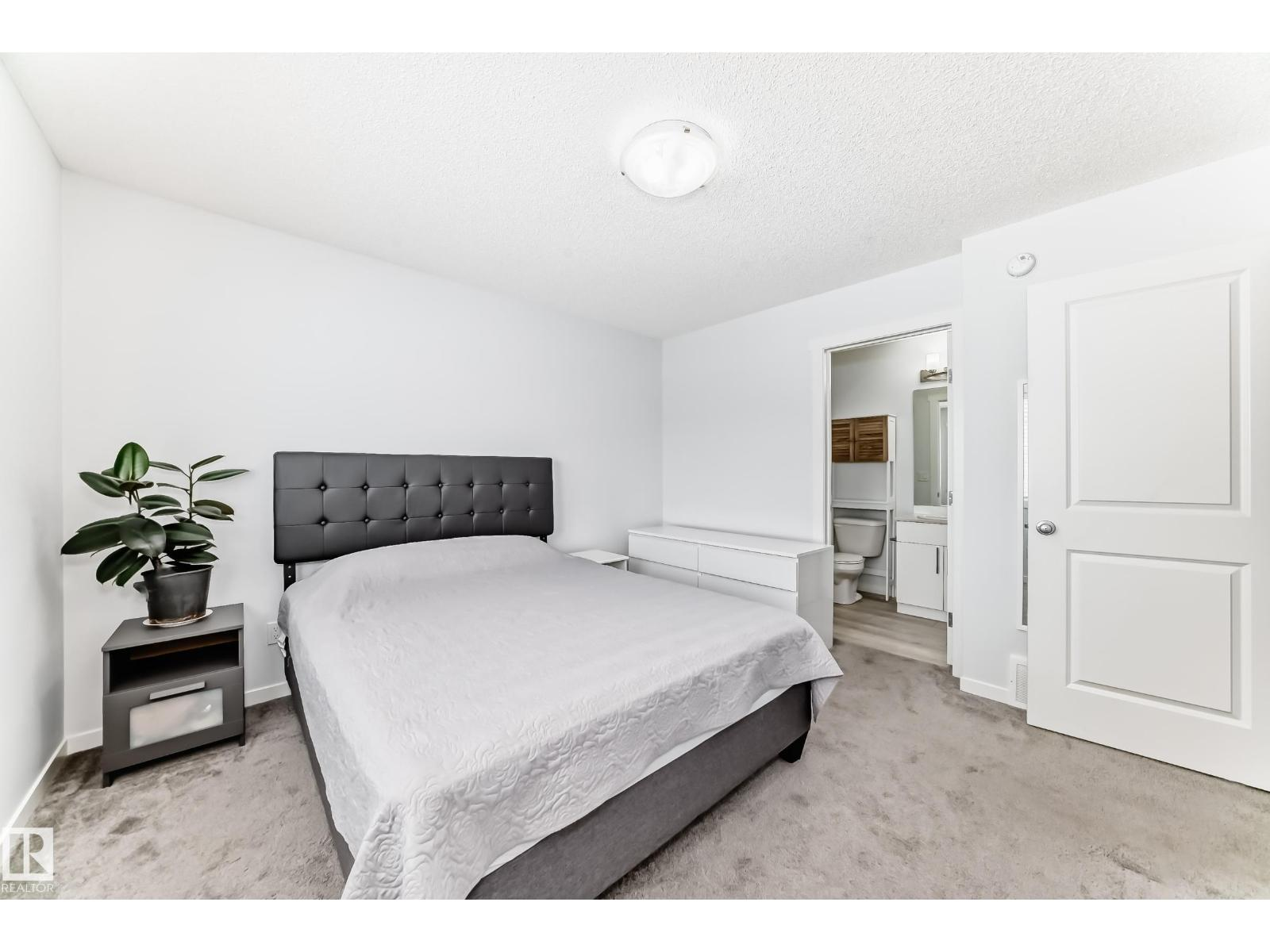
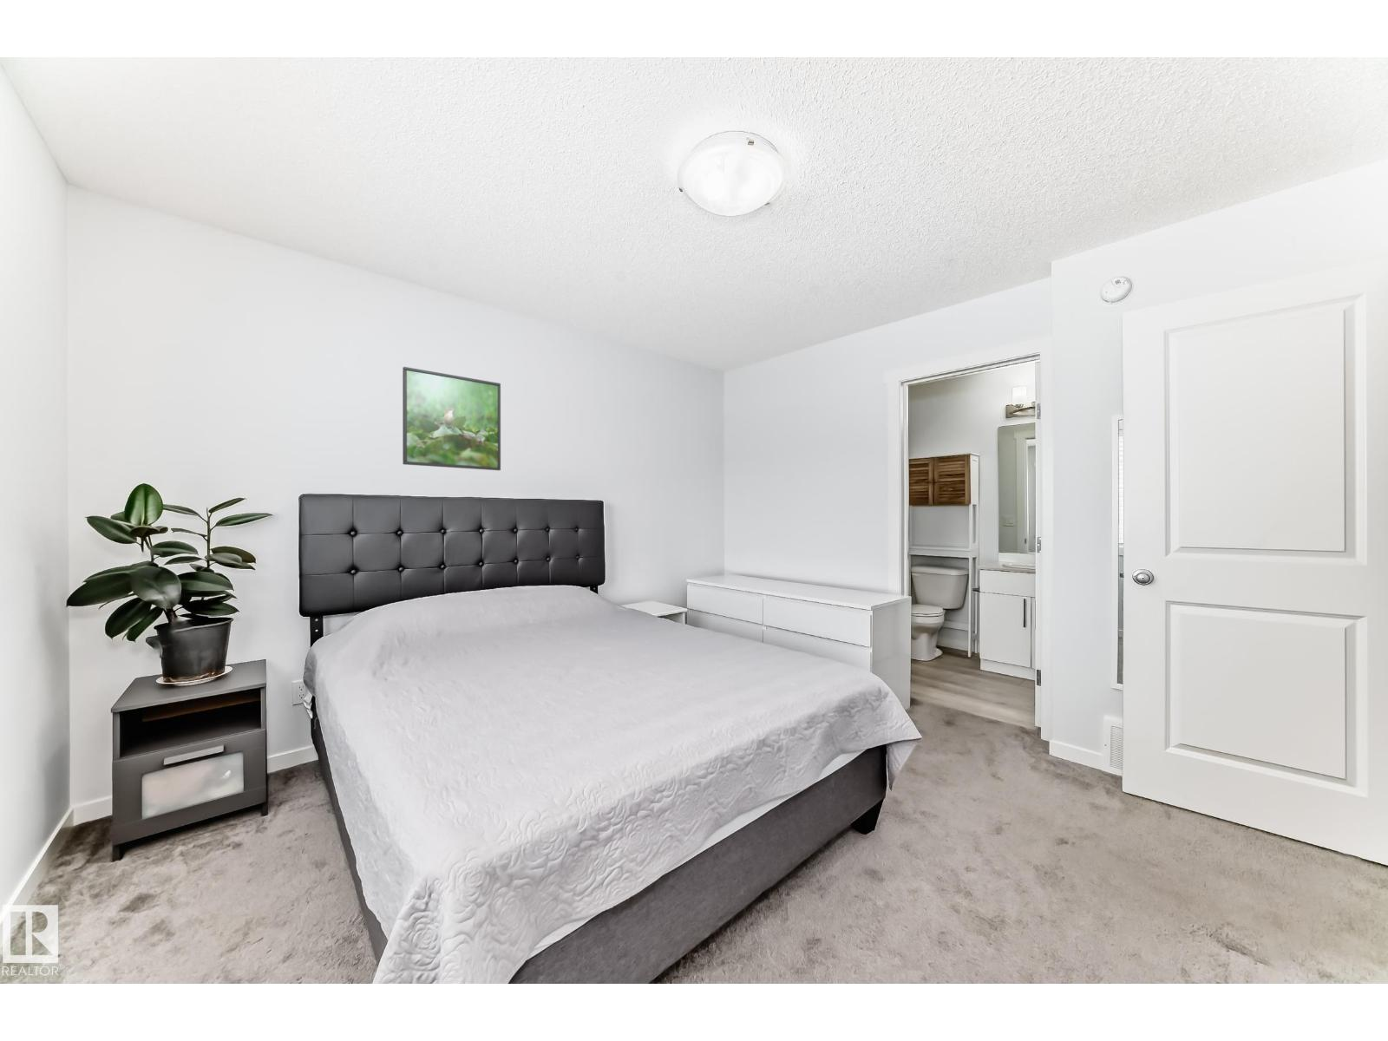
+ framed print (454, 422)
